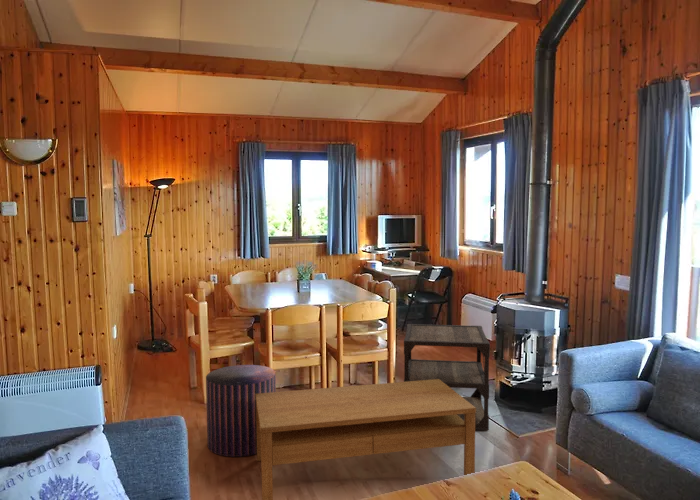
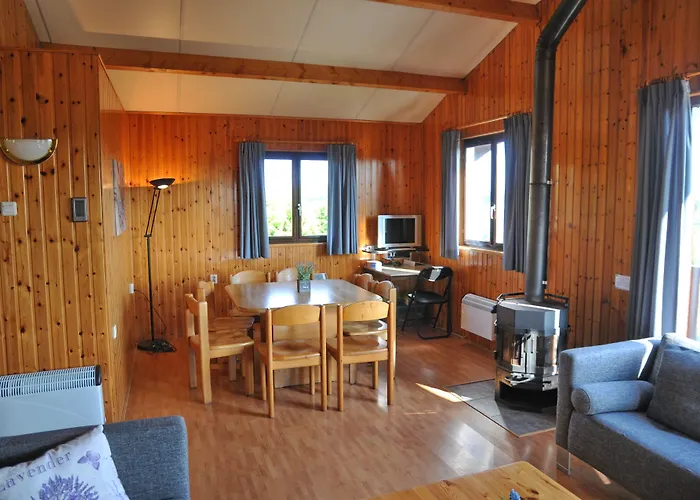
- stool (241, 407)
- coffee table (361, 434)
- side table (444, 372)
